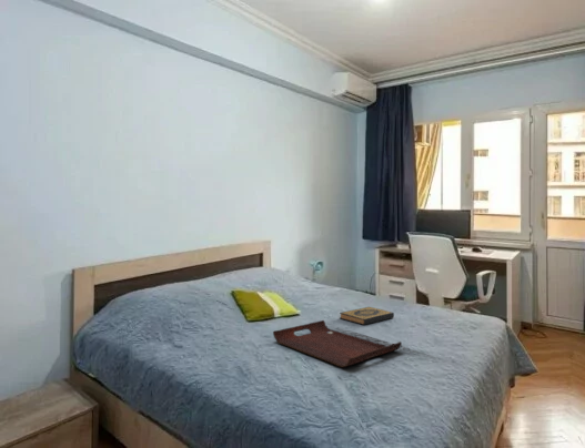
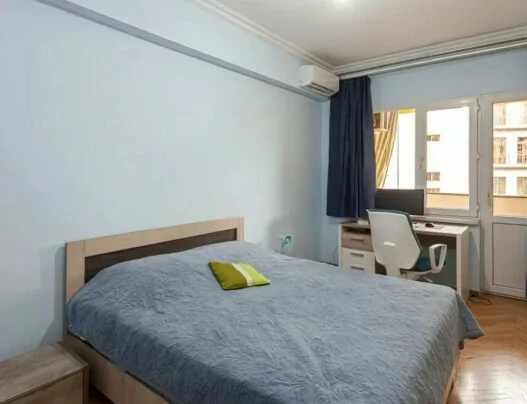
- serving tray (334, 340)
- hardback book (366, 315)
